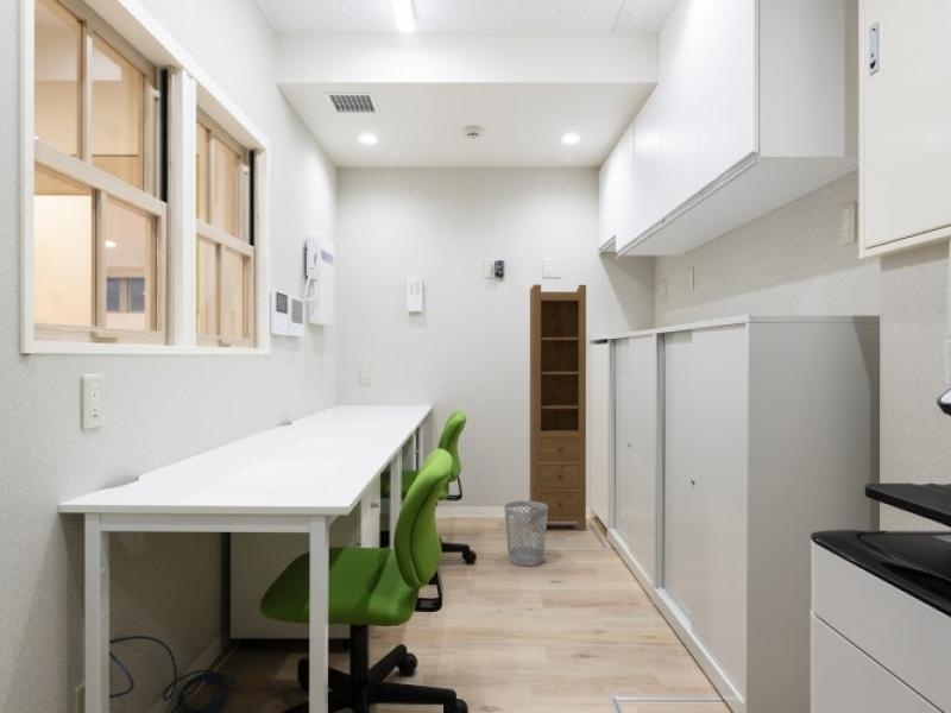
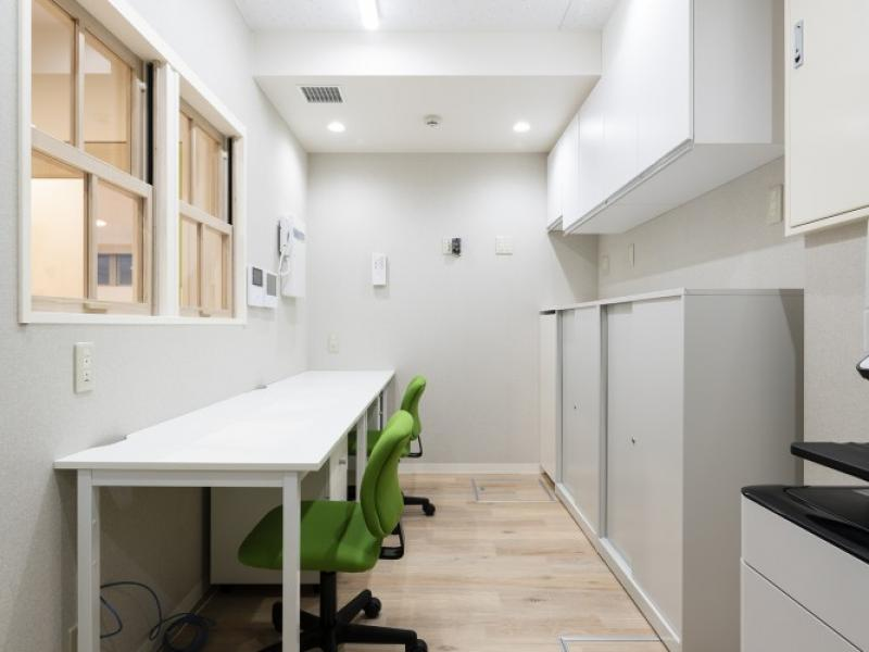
- shelving unit (556, 405)
- wastebasket (525, 534)
